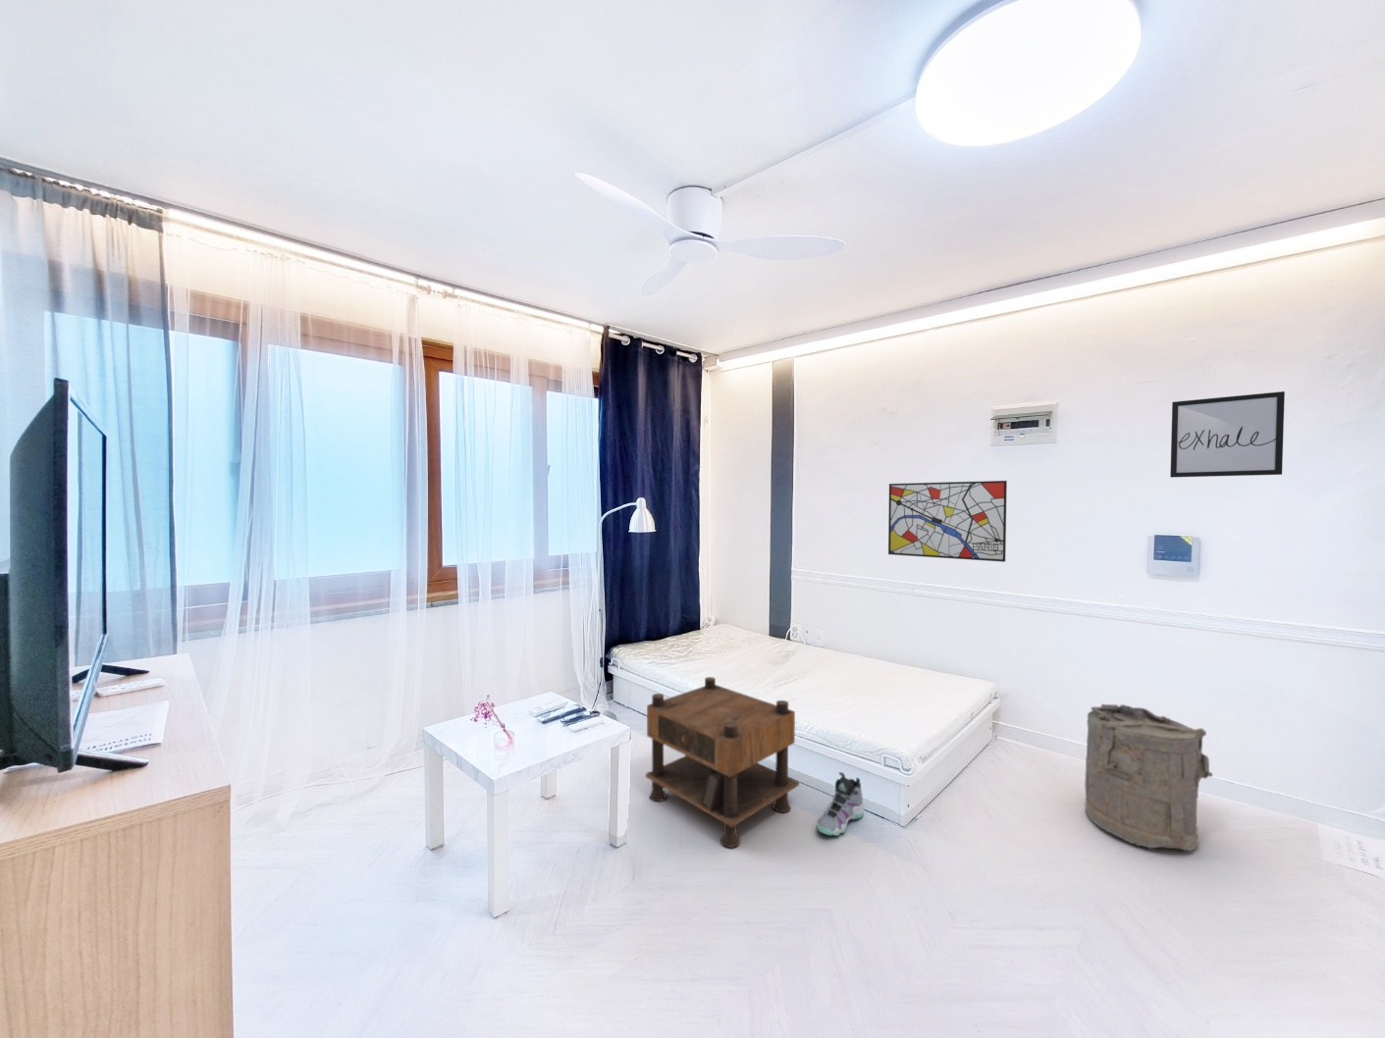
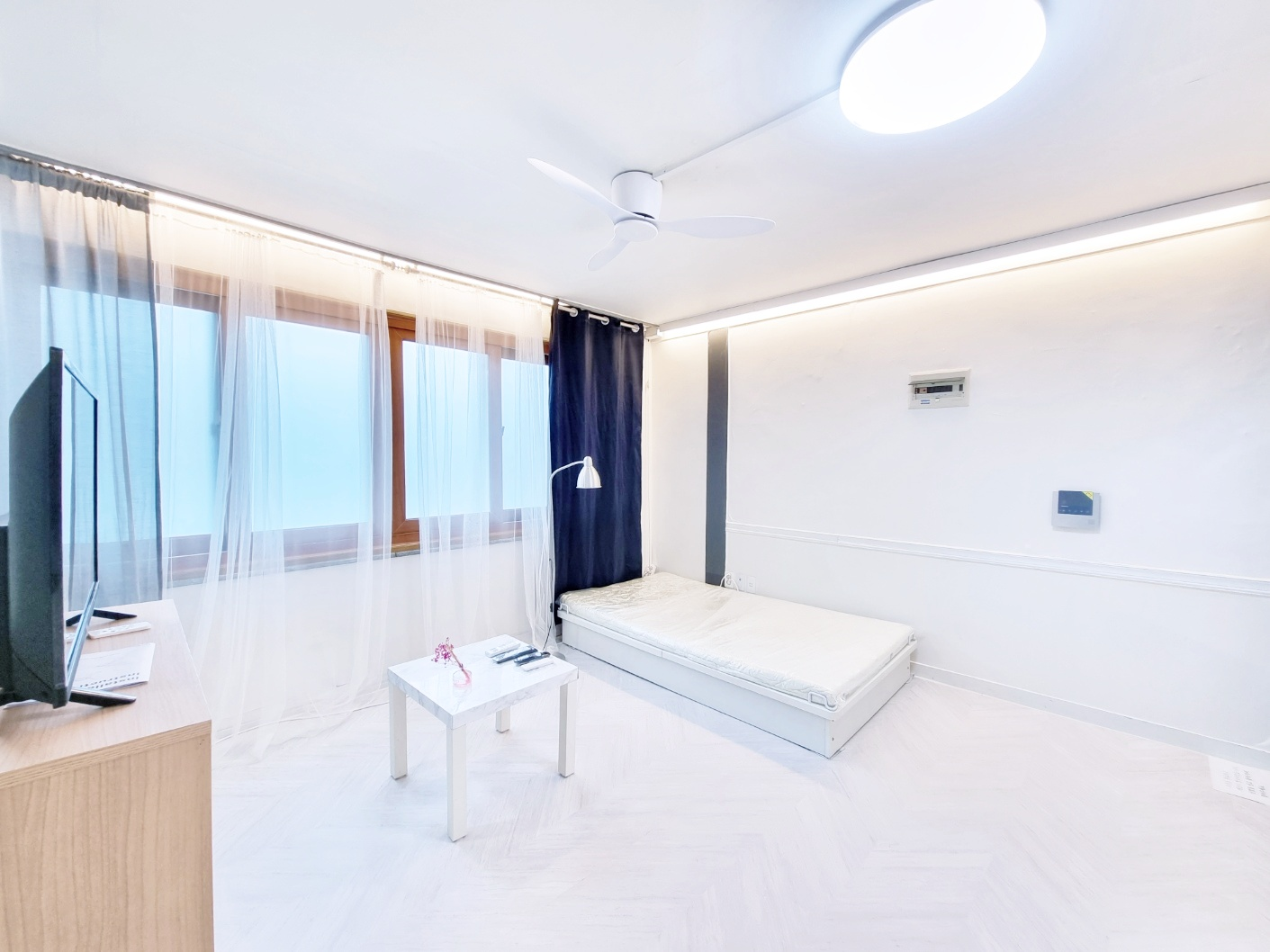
- wall art (943, 520)
- wall art (1224, 436)
- laundry hamper (1144, 770)
- nightstand (720, 749)
- sneaker (840, 798)
